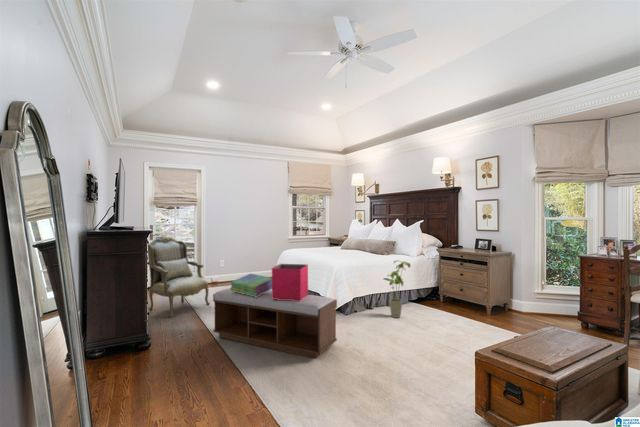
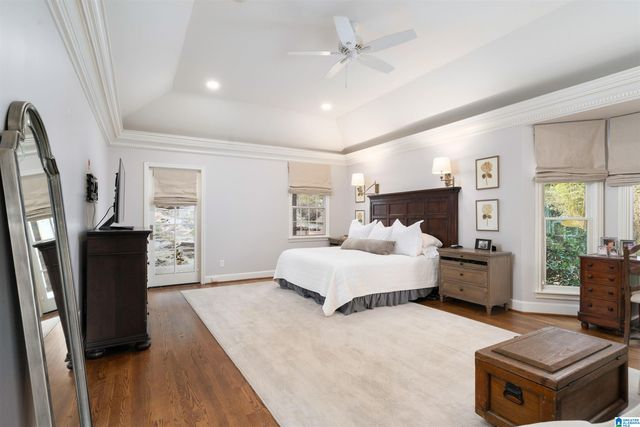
- bench (272, 317)
- storage bin (290, 281)
- stack of books (253, 286)
- armchair (177, 272)
- house plant (396, 287)
